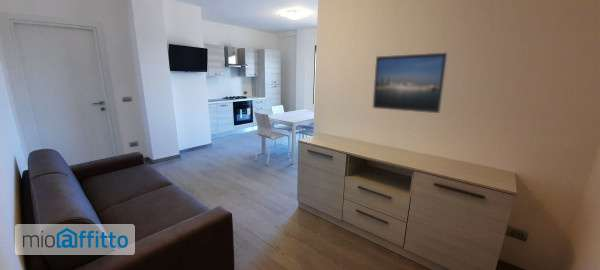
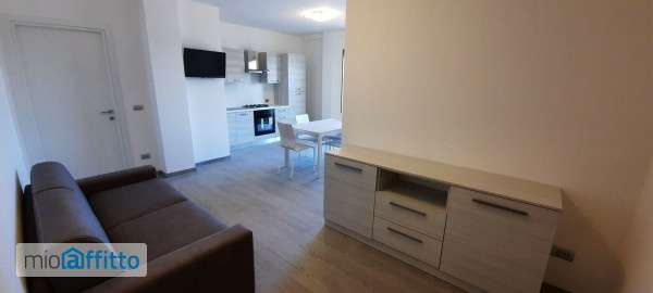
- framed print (406, 83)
